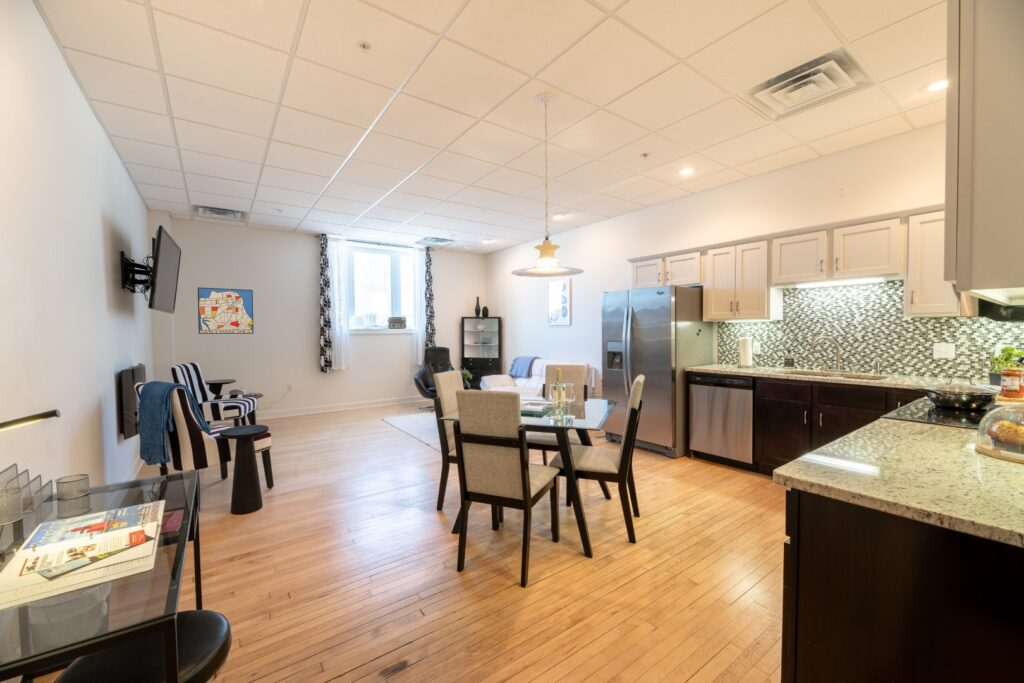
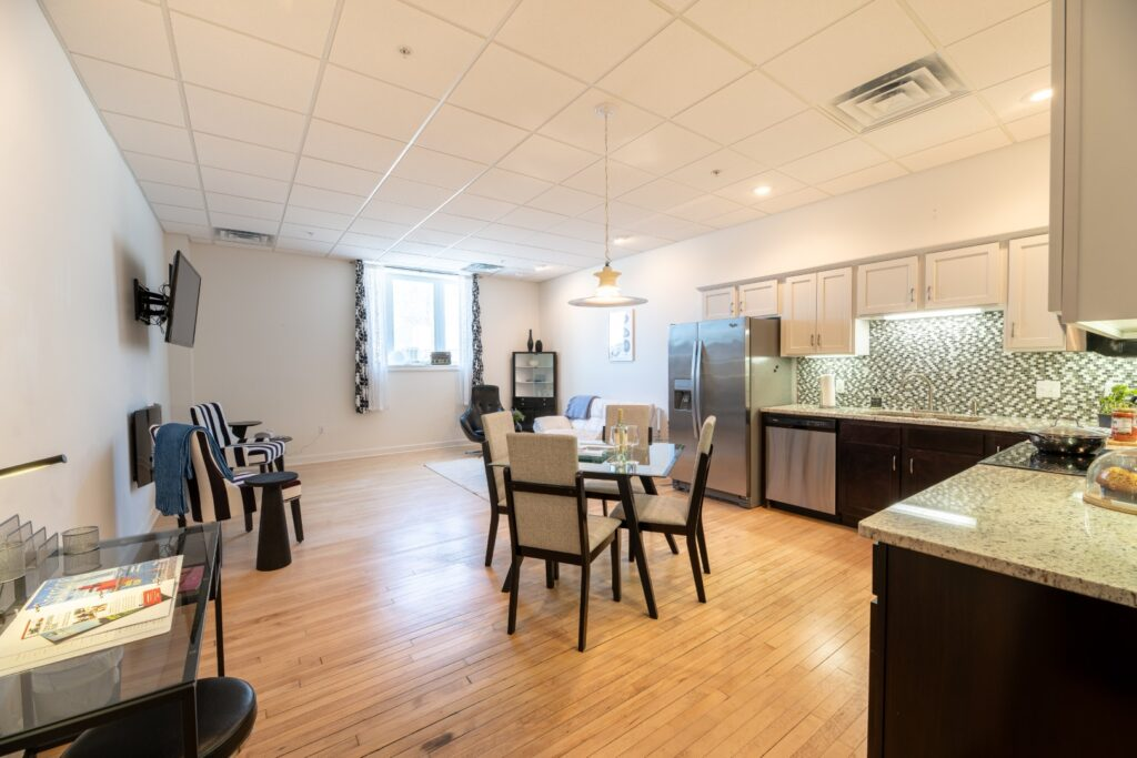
- wall art (226, 311)
